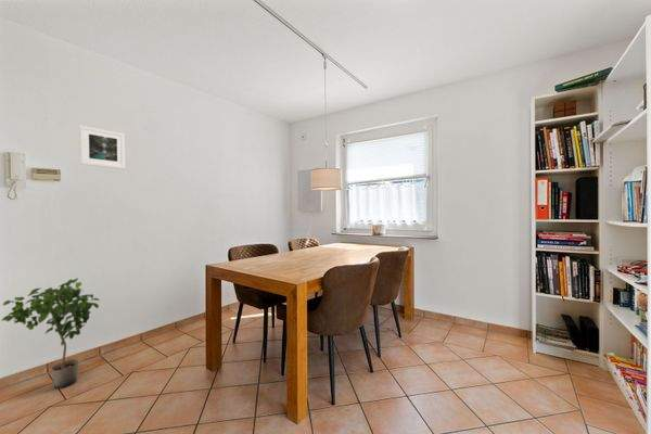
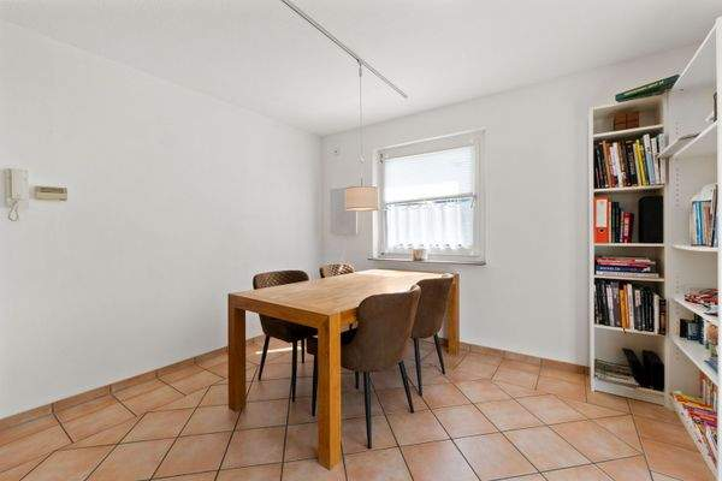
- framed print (103, 148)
- potted plant (59, 333)
